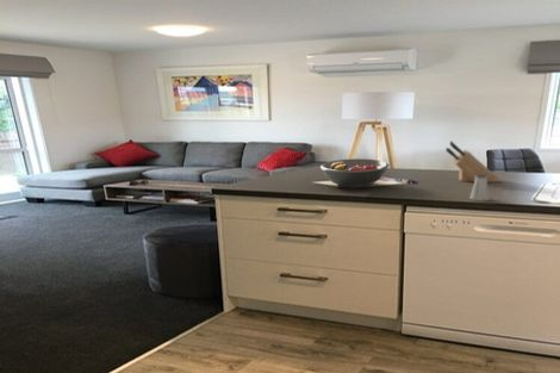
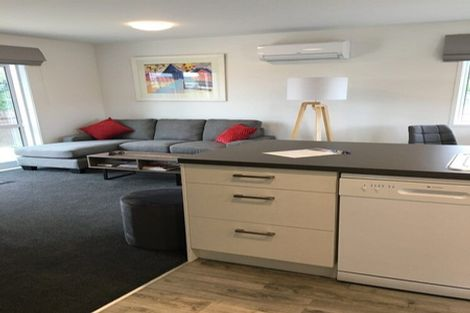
- knife block (472, 160)
- saltshaker (480, 186)
- fruit bowl (354, 172)
